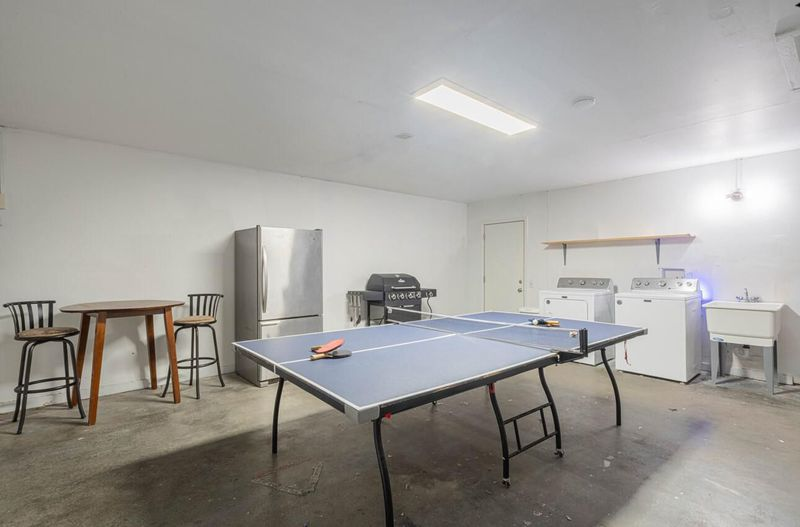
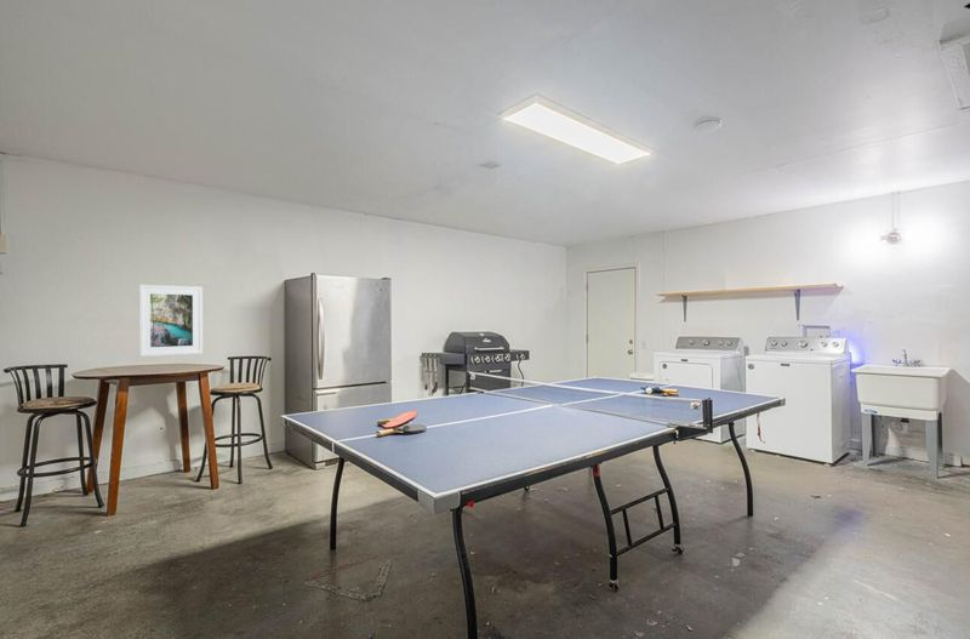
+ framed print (171, 320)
